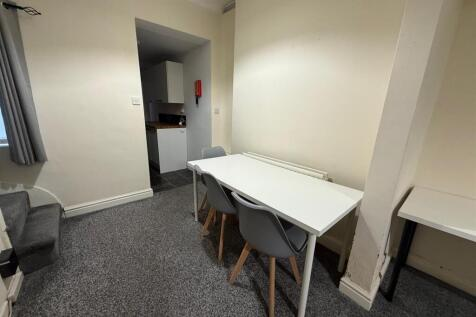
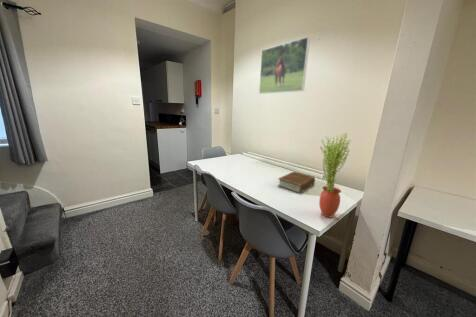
+ potted plant (329, 174)
+ book (296, 181)
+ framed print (281, 69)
